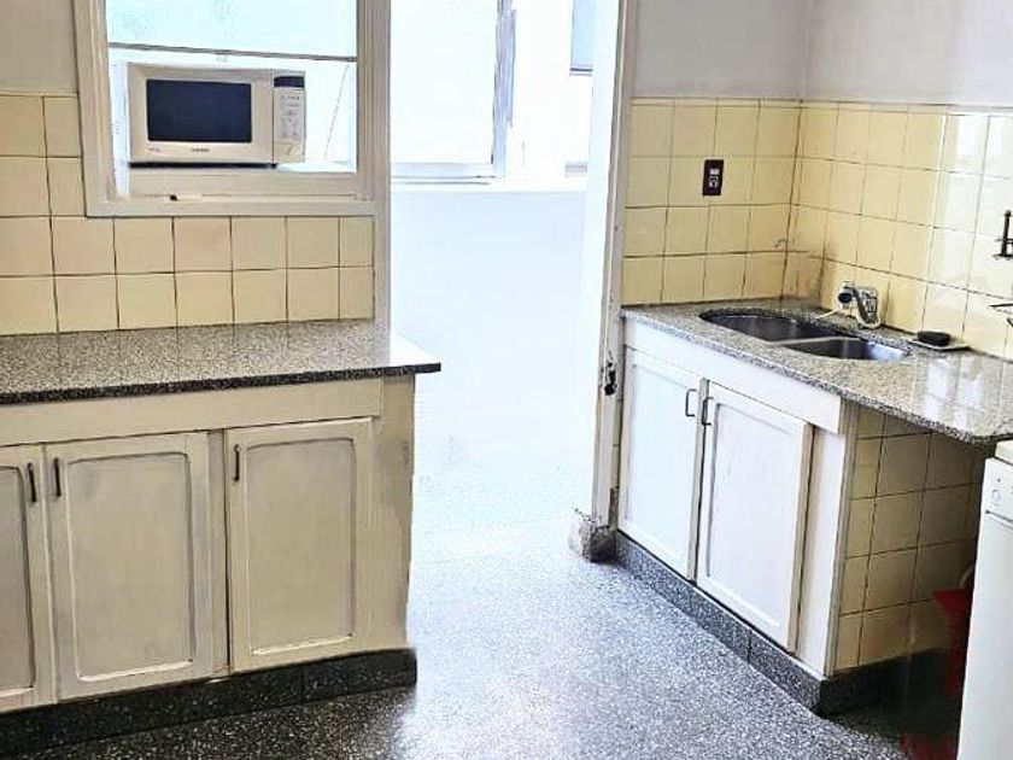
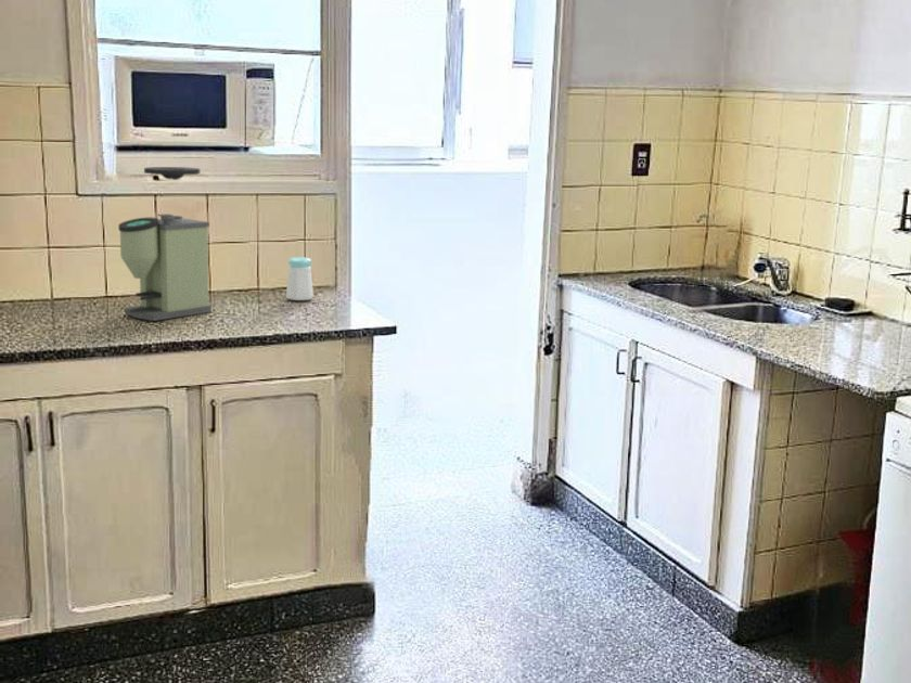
+ coffee grinder (166, 242)
+ salt shaker (299, 278)
